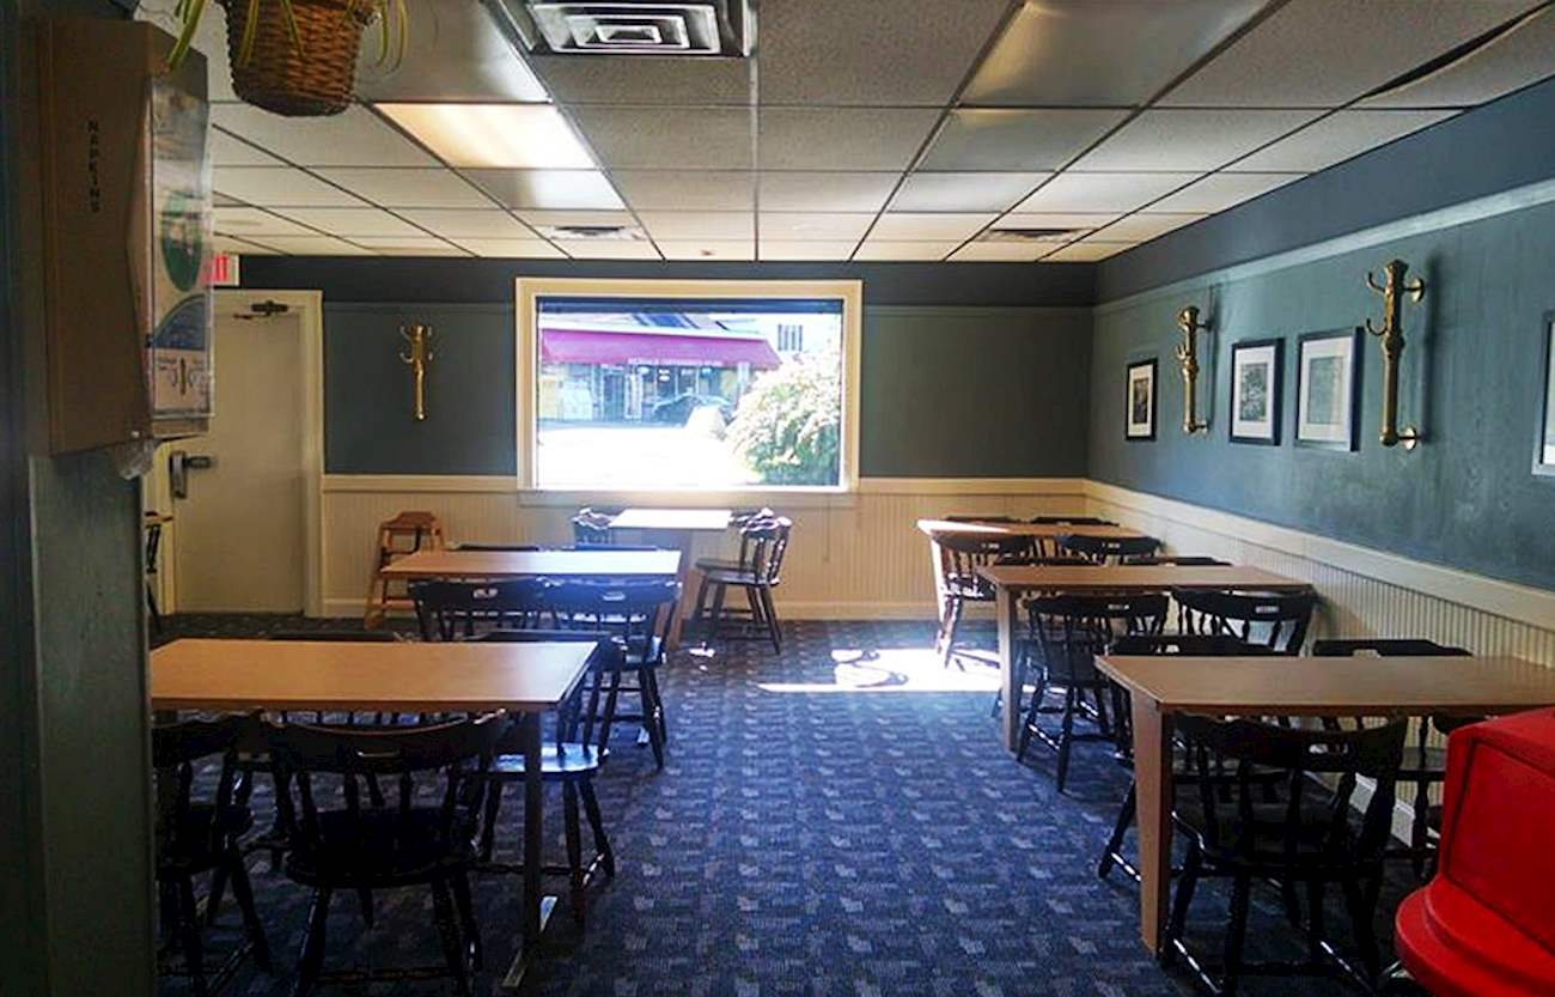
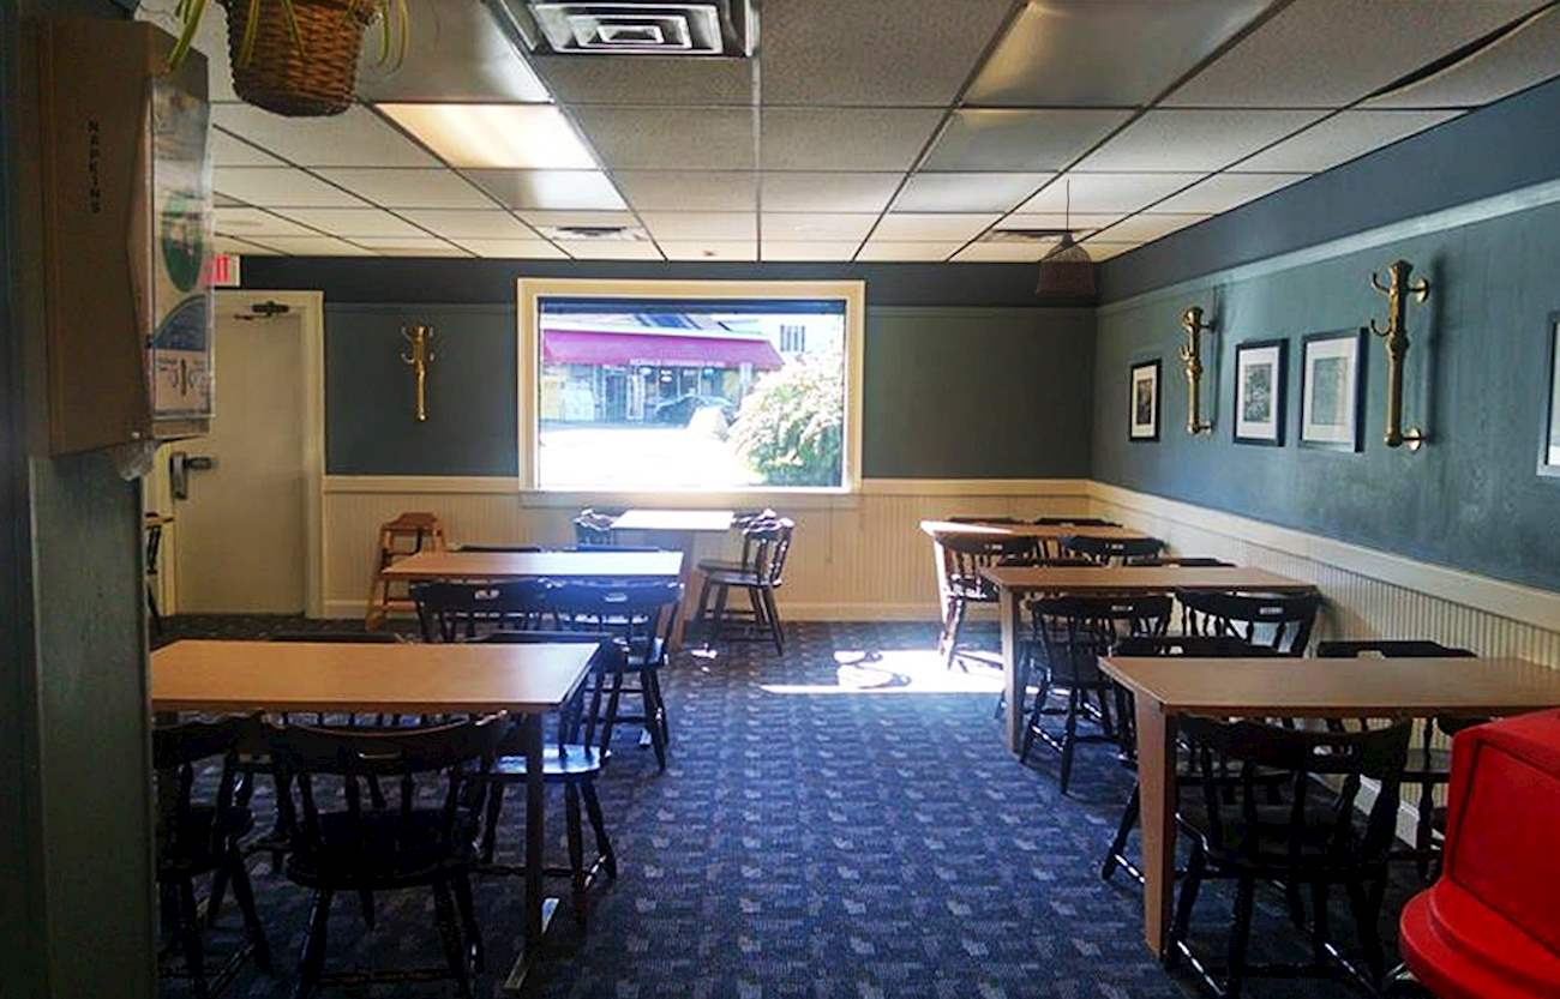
+ pendant lamp (1067, 236)
